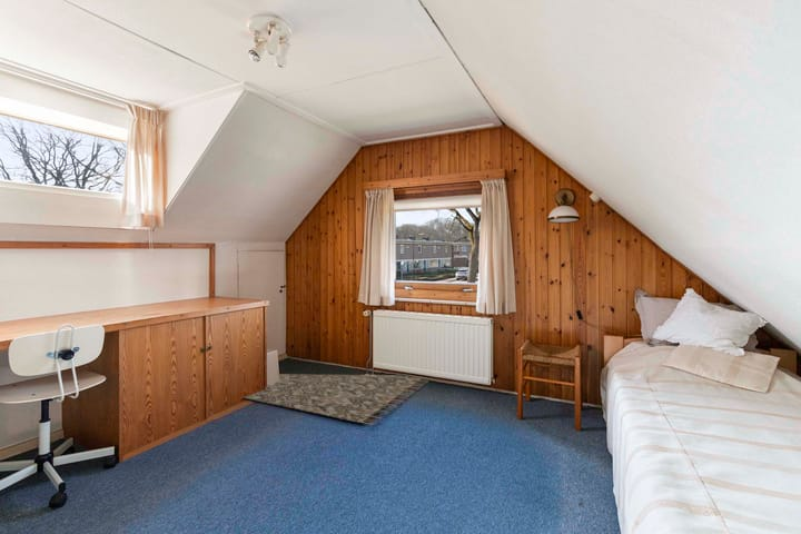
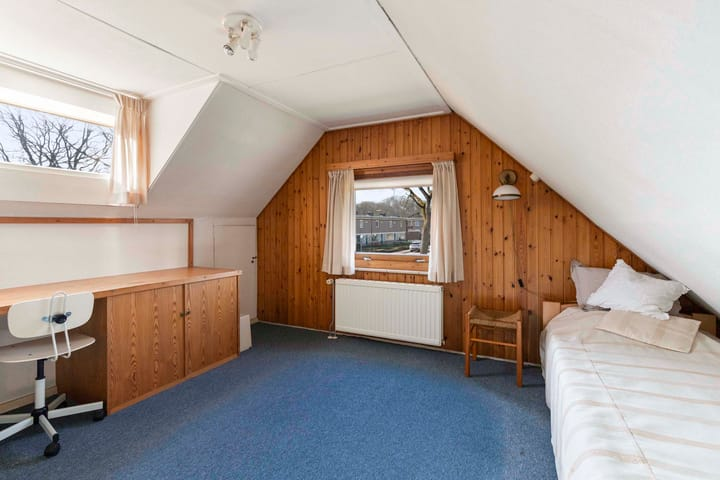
- rug (323, 384)
